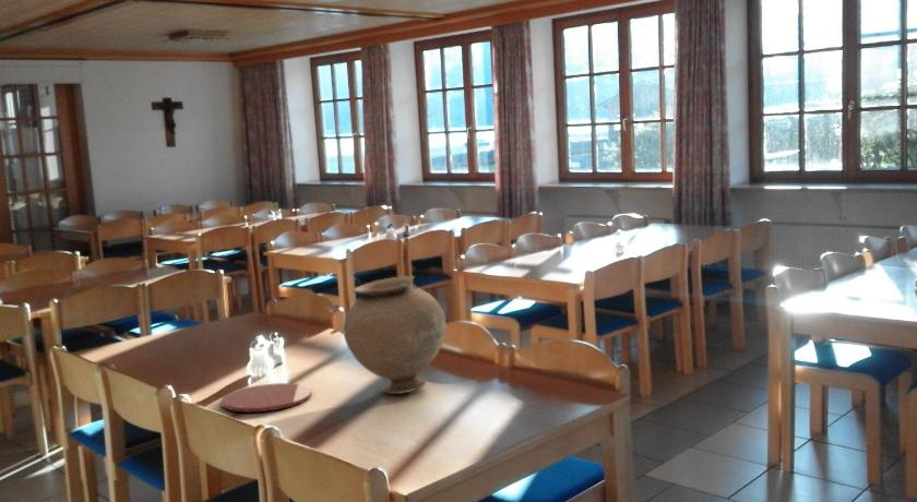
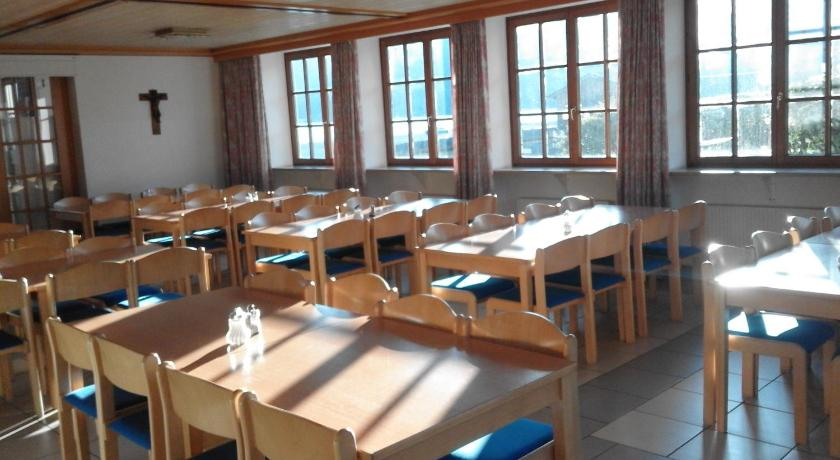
- vase (395, 335)
- plate (266, 396)
